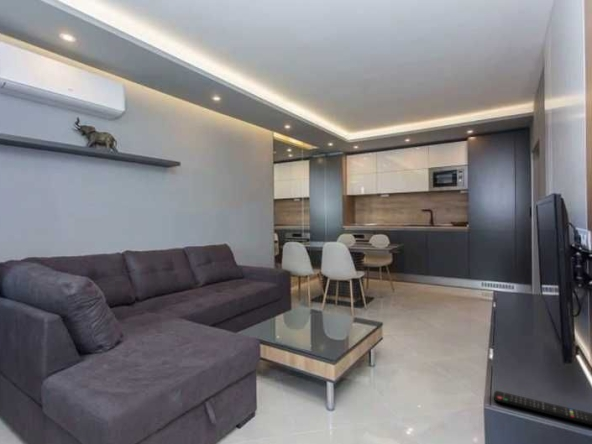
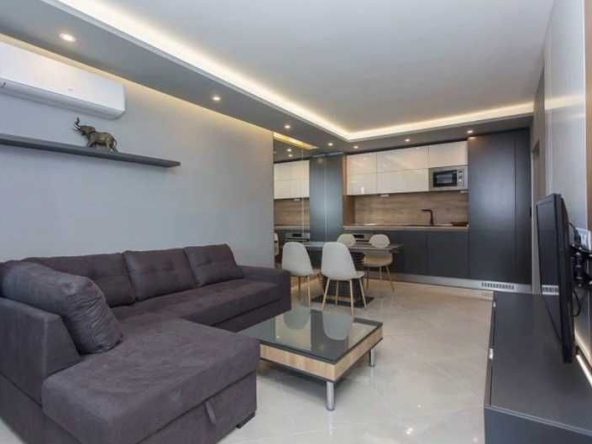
- remote control (543, 408)
